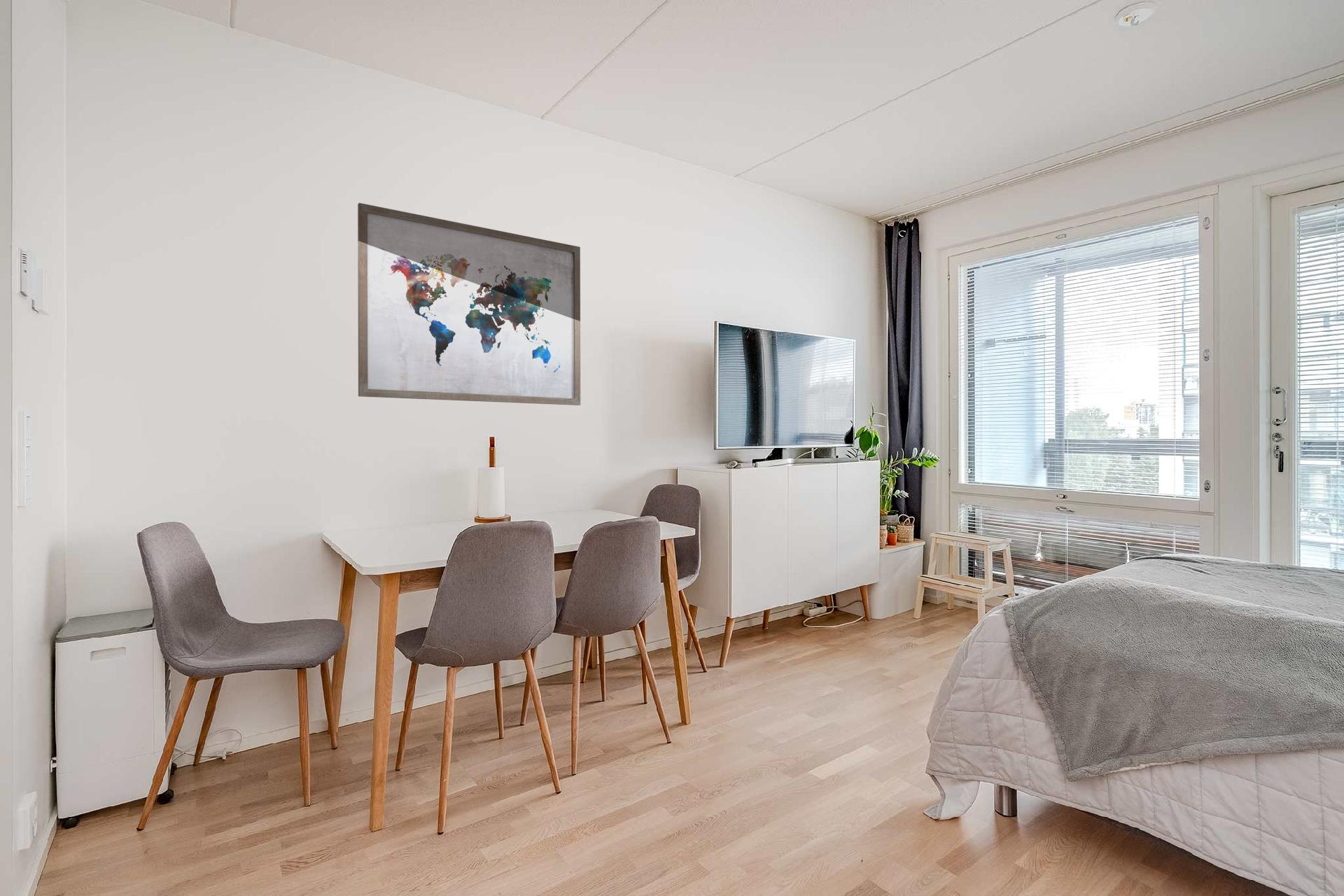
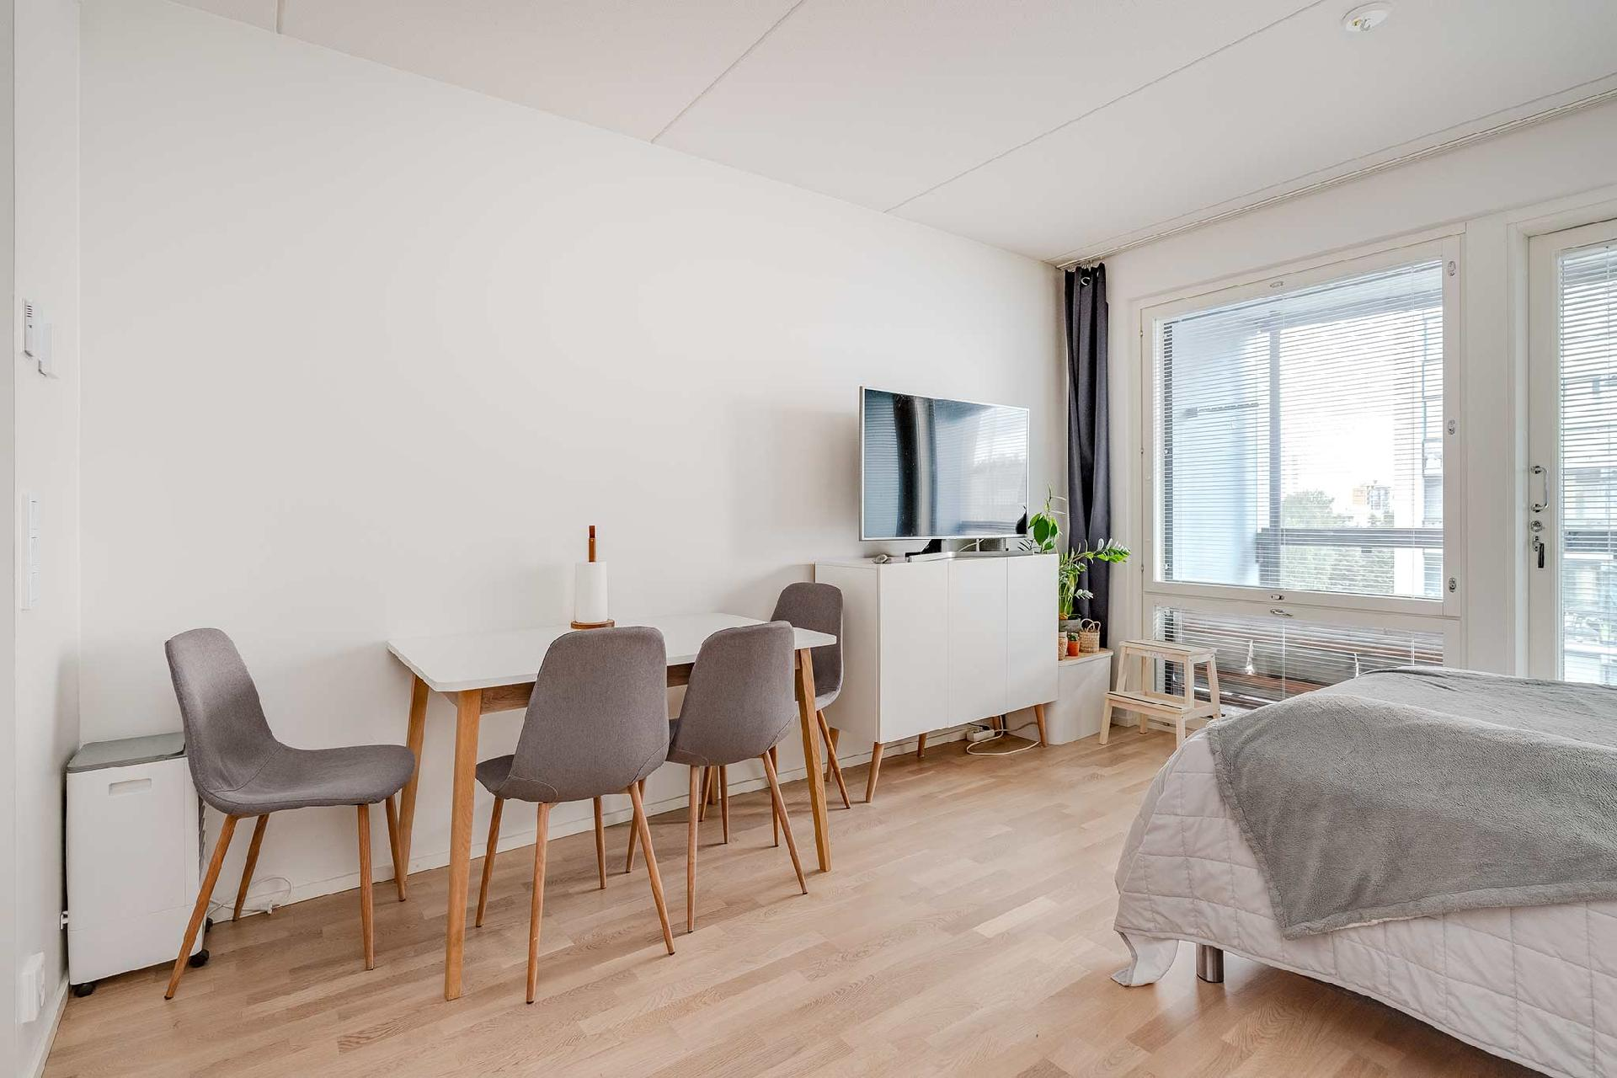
- wall art (479, 314)
